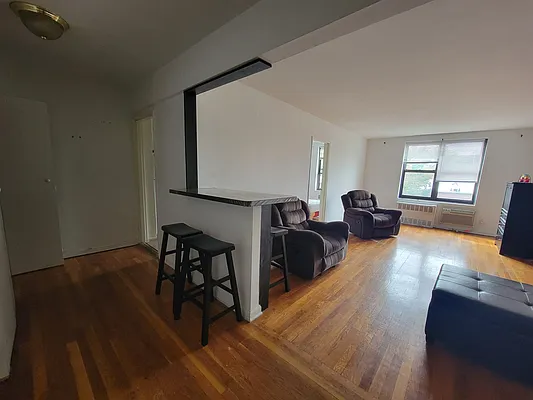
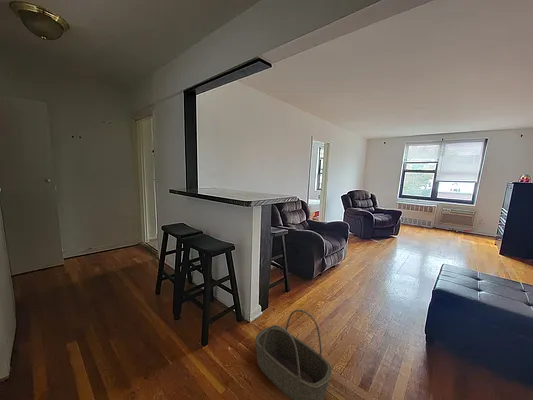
+ basket (291, 348)
